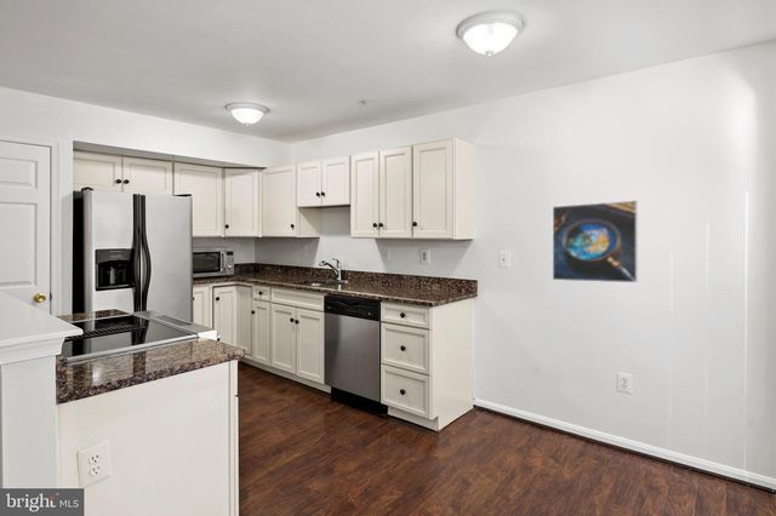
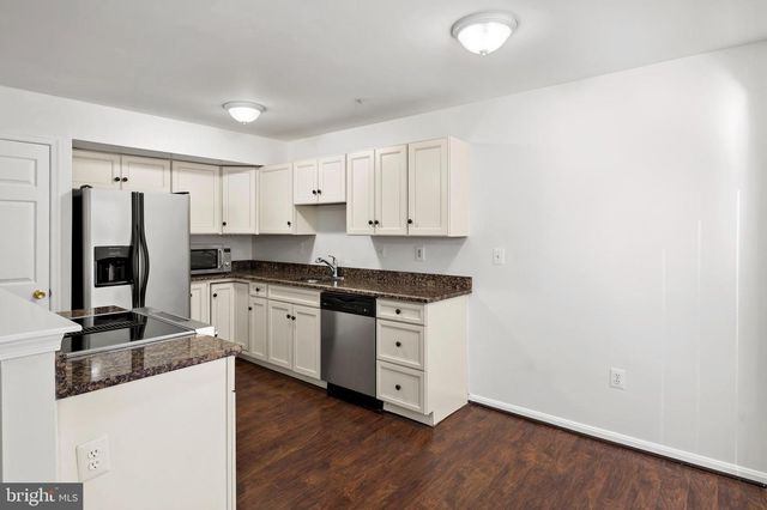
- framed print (592, 242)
